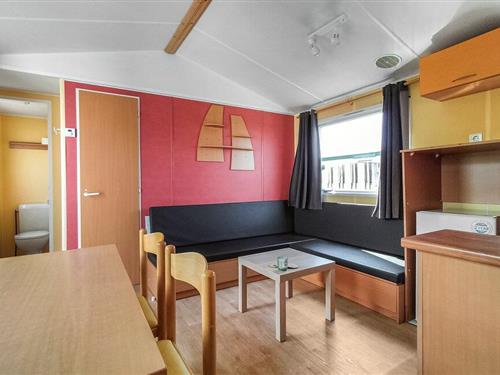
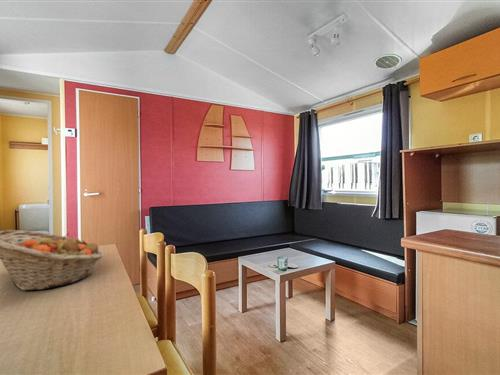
+ fruit basket (50, 253)
